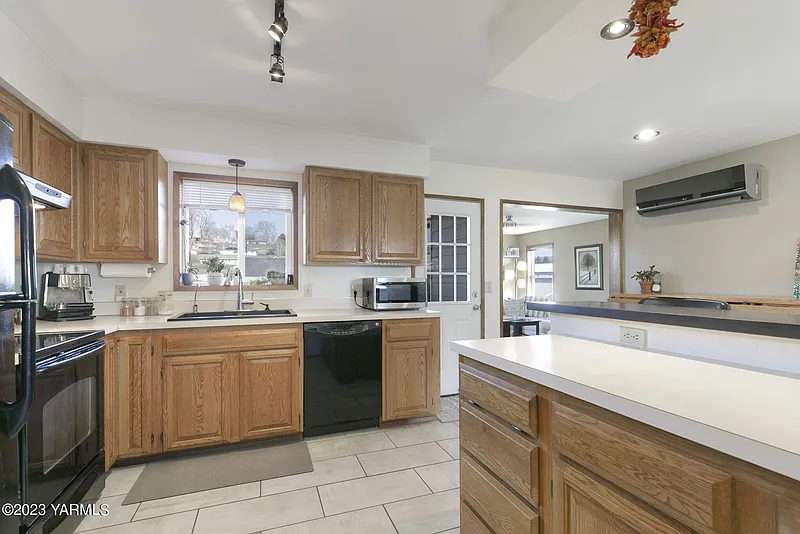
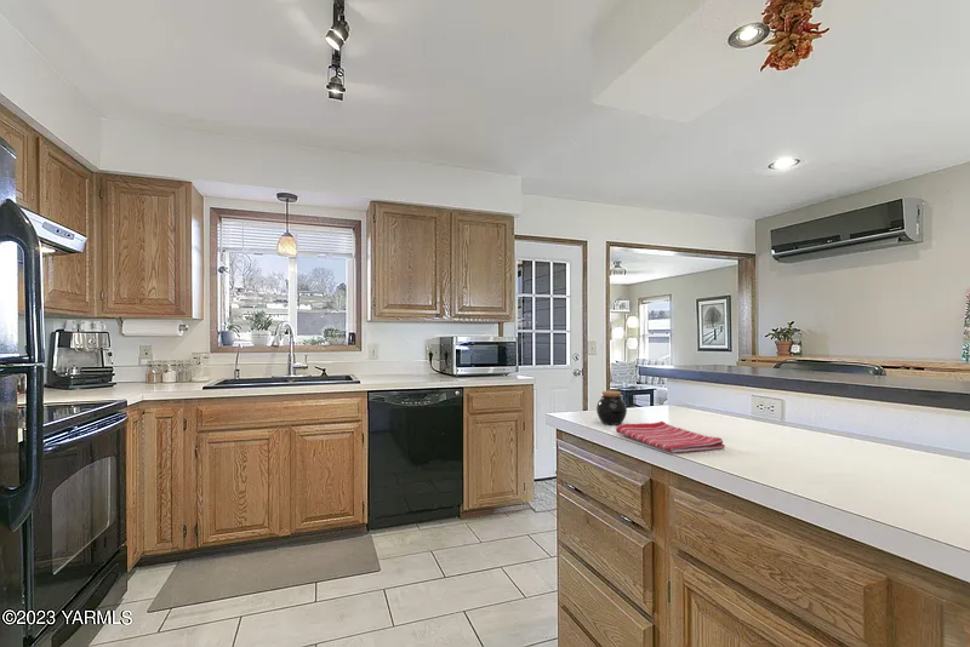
+ dish towel (666, 435)
+ jar (611, 407)
